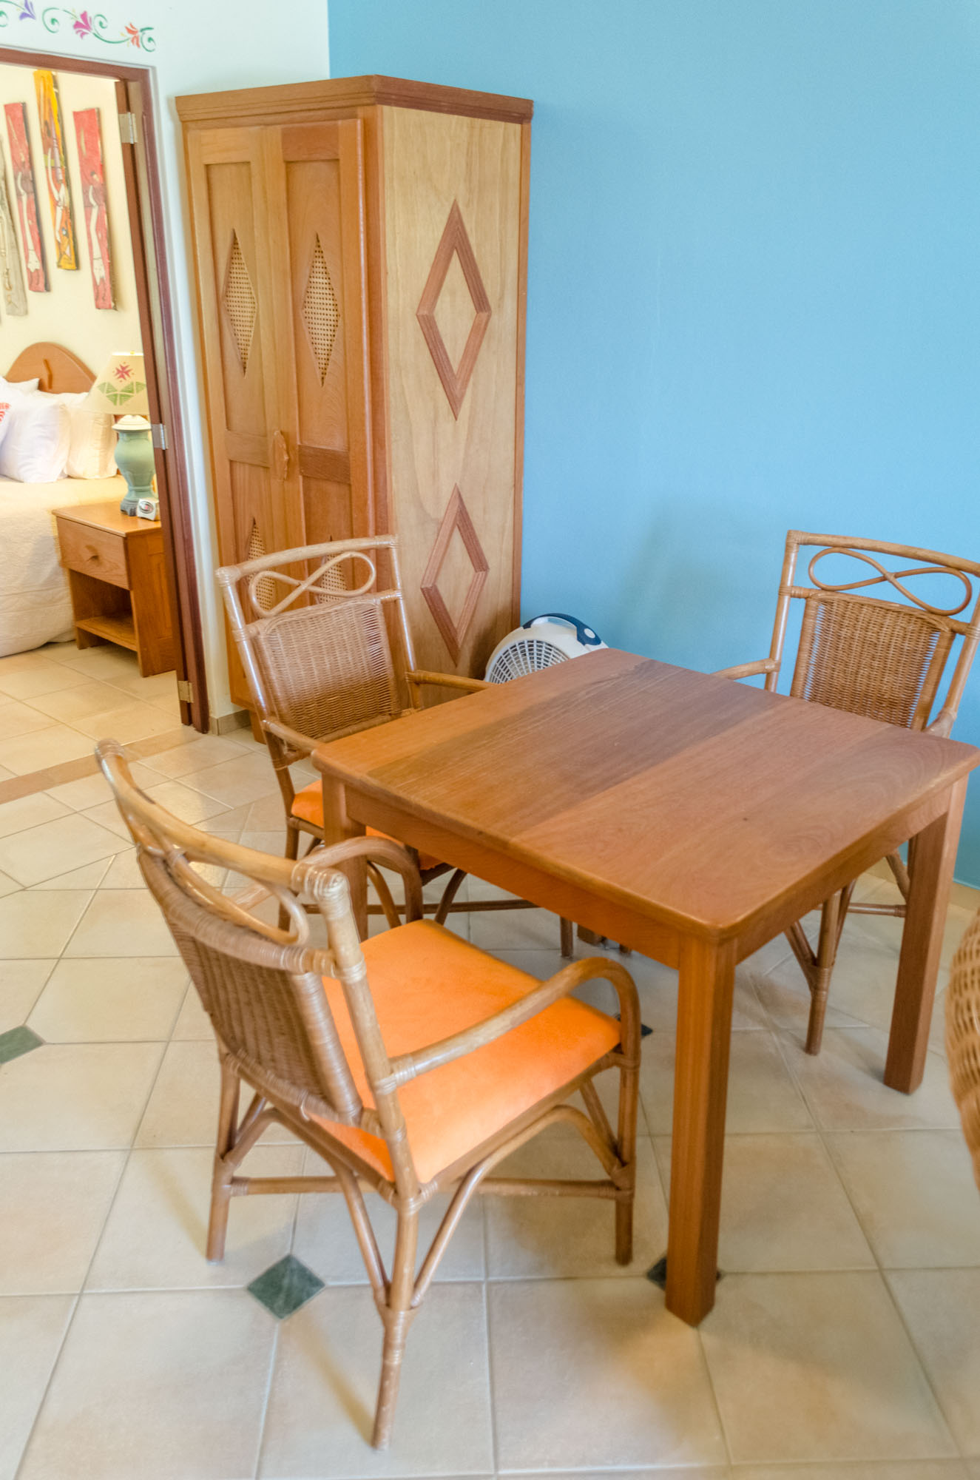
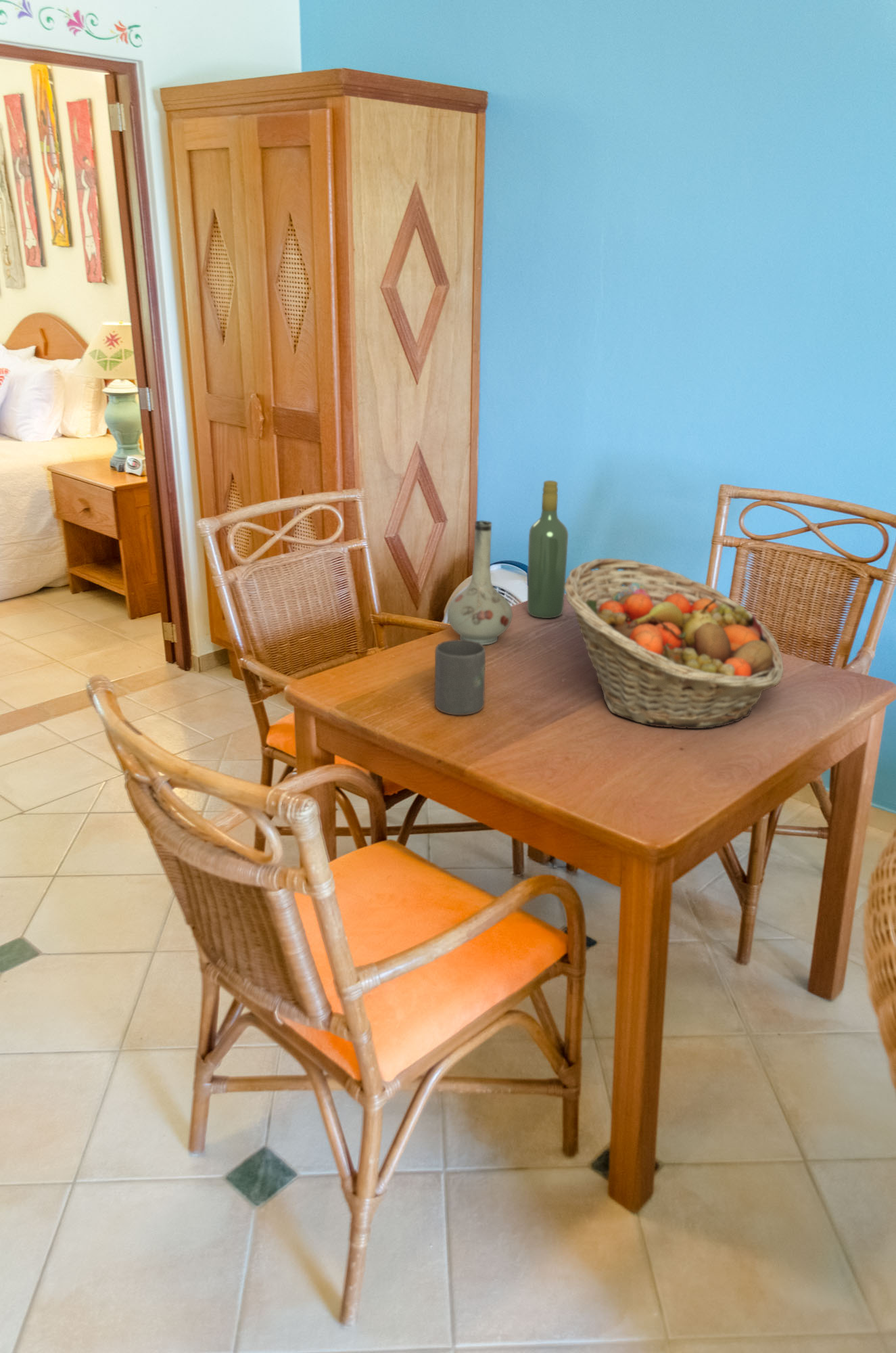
+ fruit basket (672, 637)
+ mug (461, 674)
+ vase (480, 582)
+ wine bottle (548, 549)
